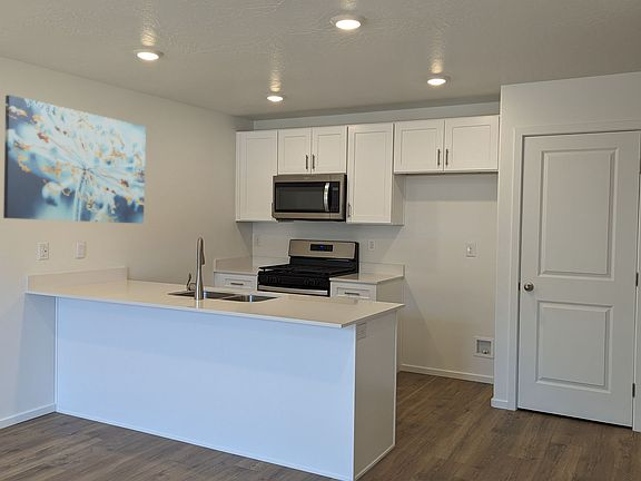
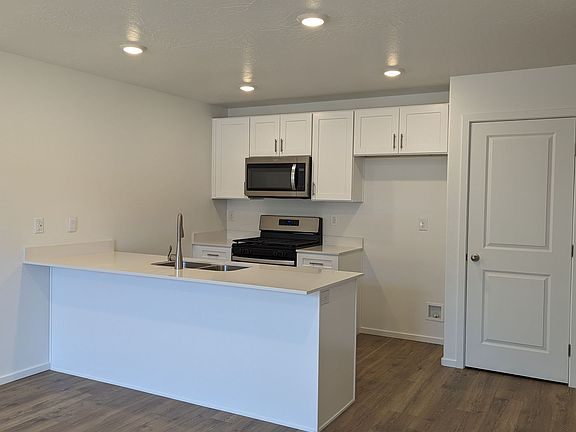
- wall art (82, 167)
